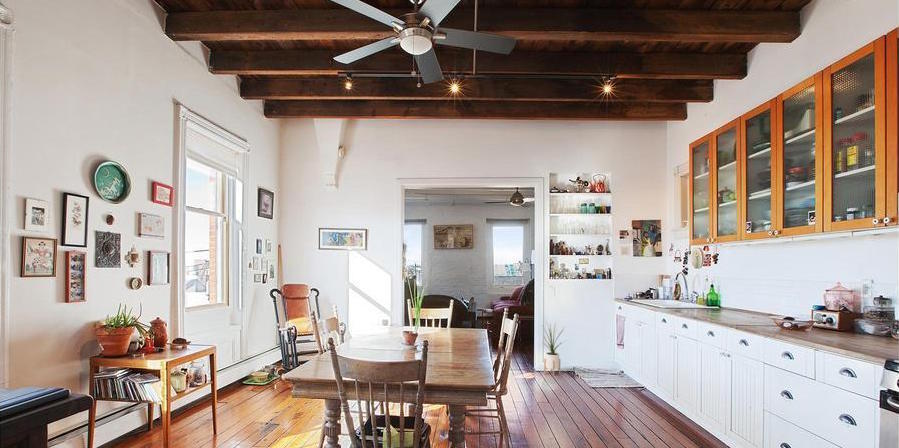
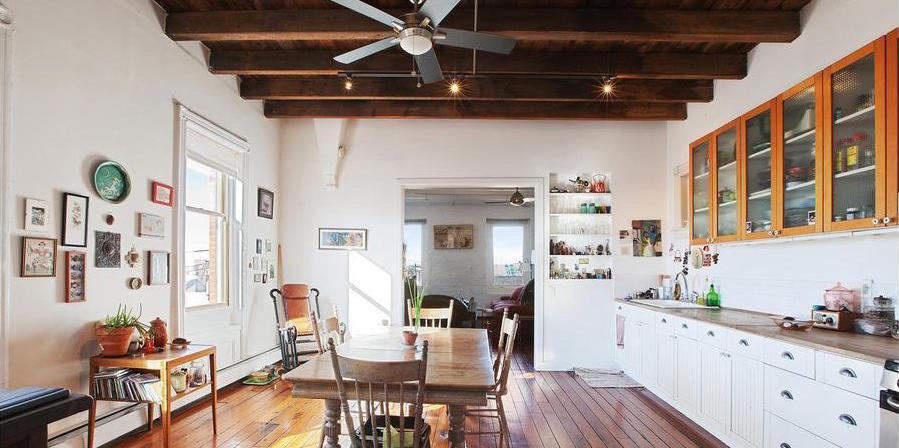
- house plant (552, 347)
